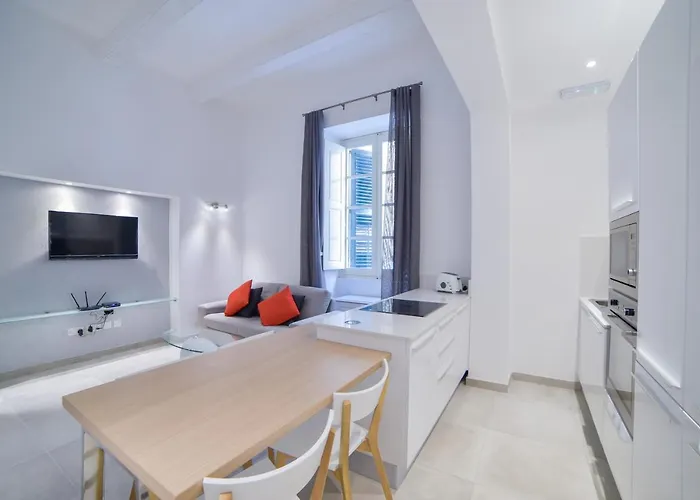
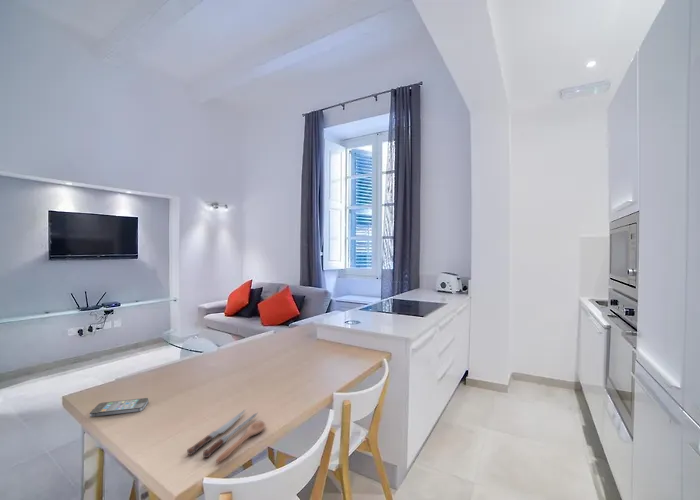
+ spoon (236, 431)
+ smartphone (120, 407)
